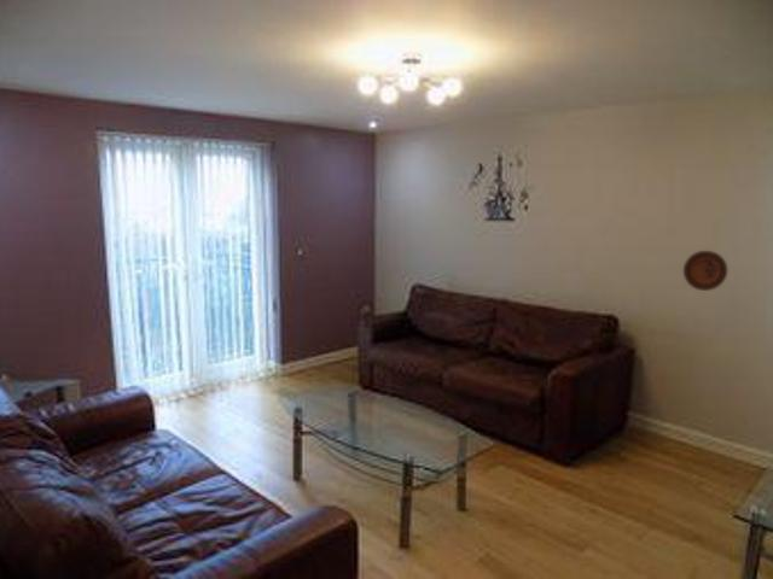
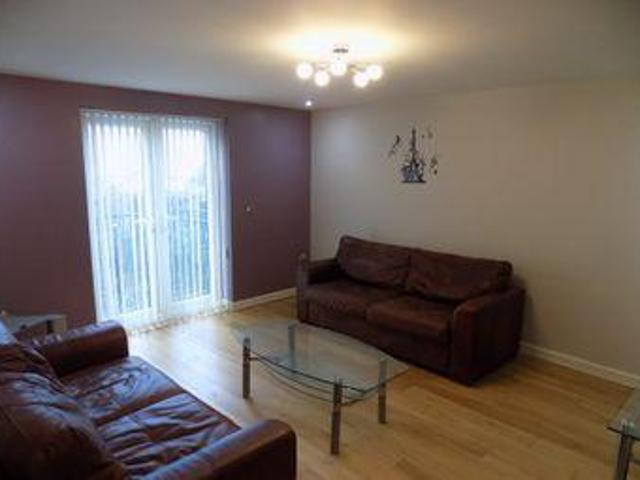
- decorative plate (704, 270)
